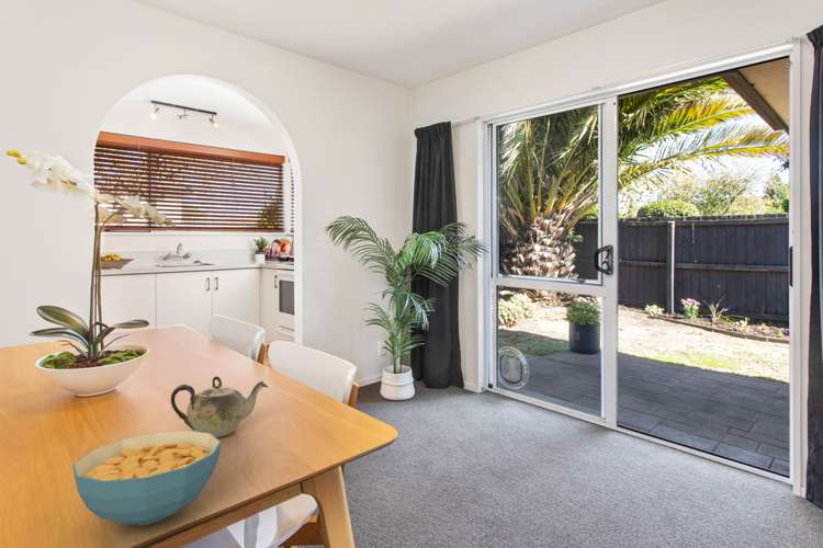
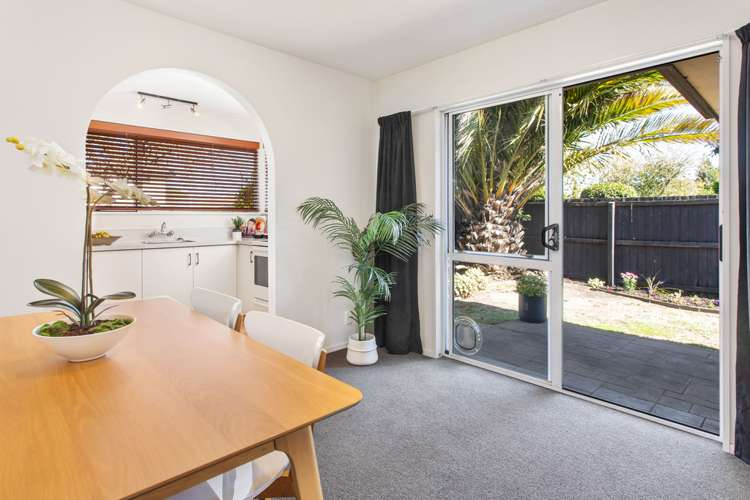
- teapot (222, 403)
- cereal bowl (151, 483)
